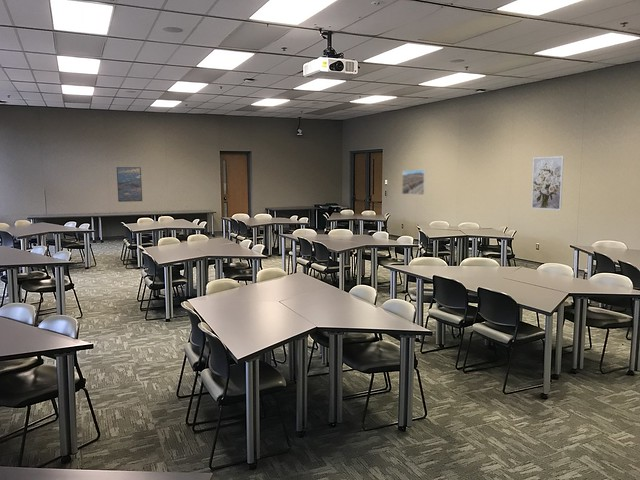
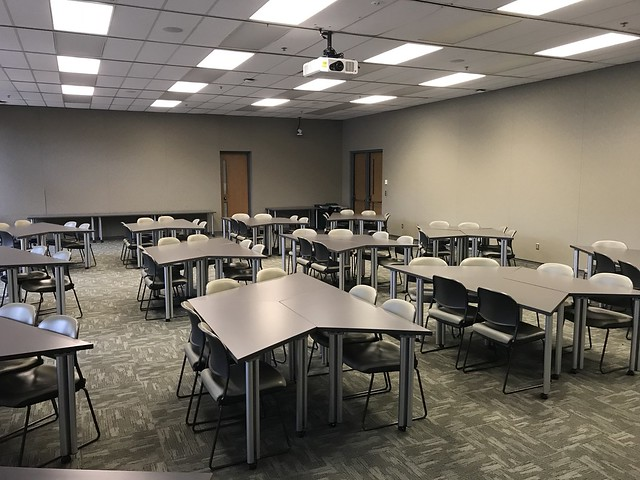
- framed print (129, 184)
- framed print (413, 182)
- wall art (546, 183)
